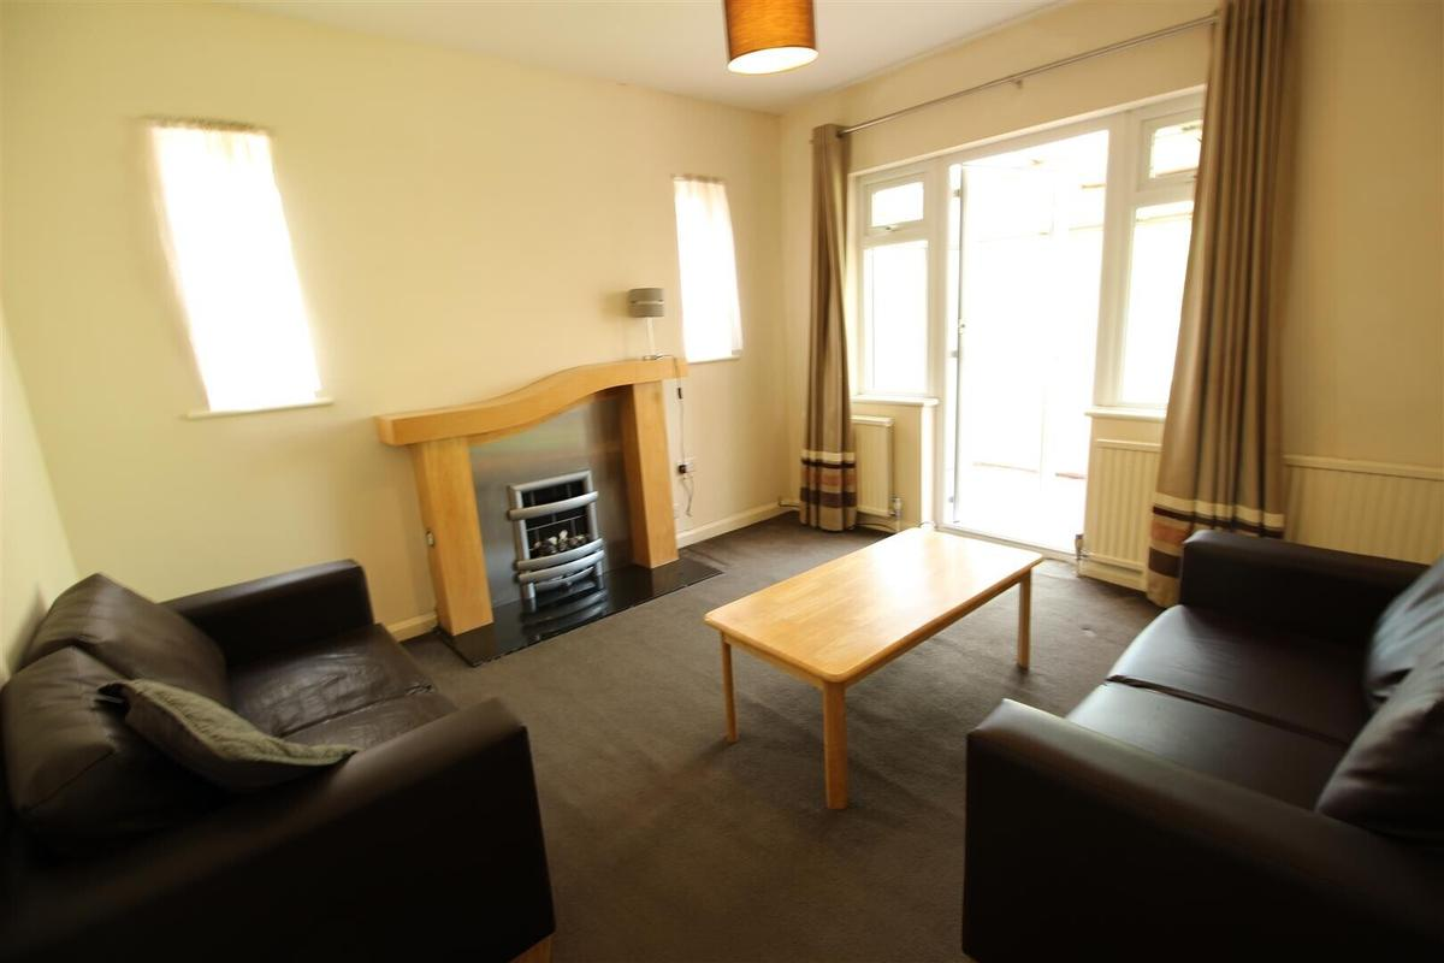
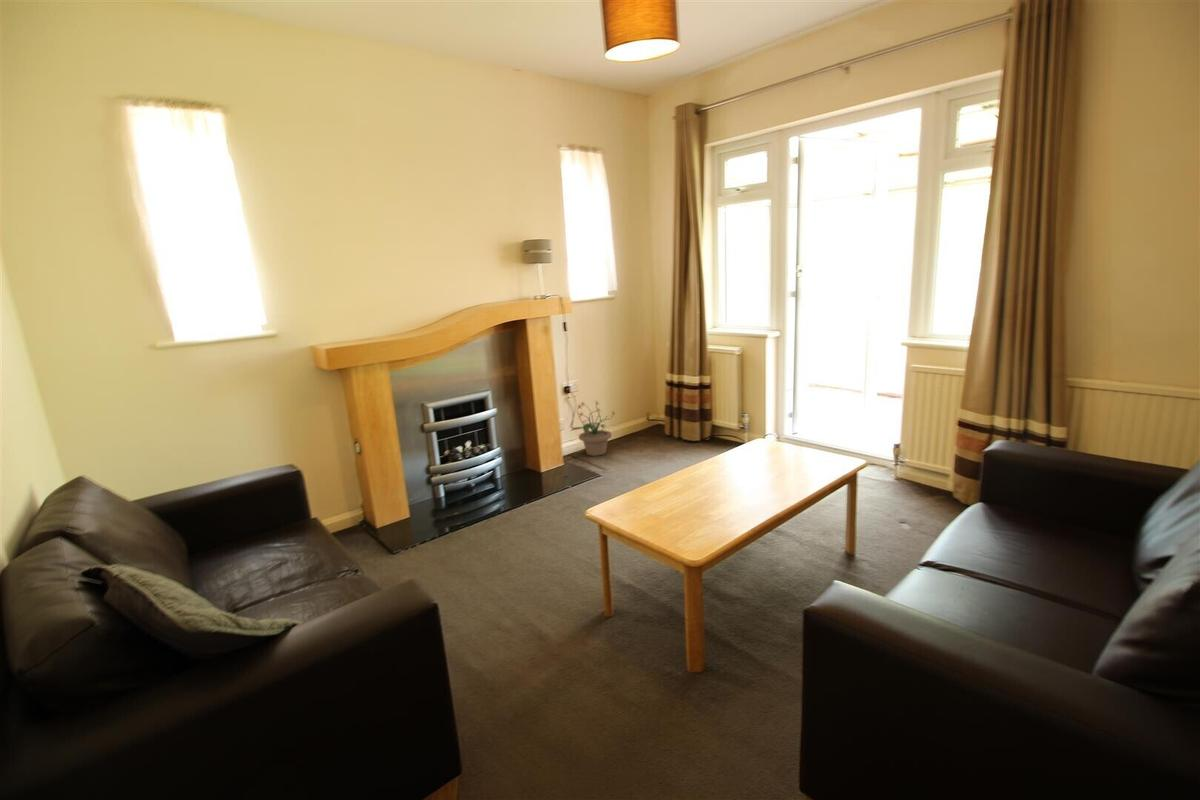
+ potted plant (592, 427)
